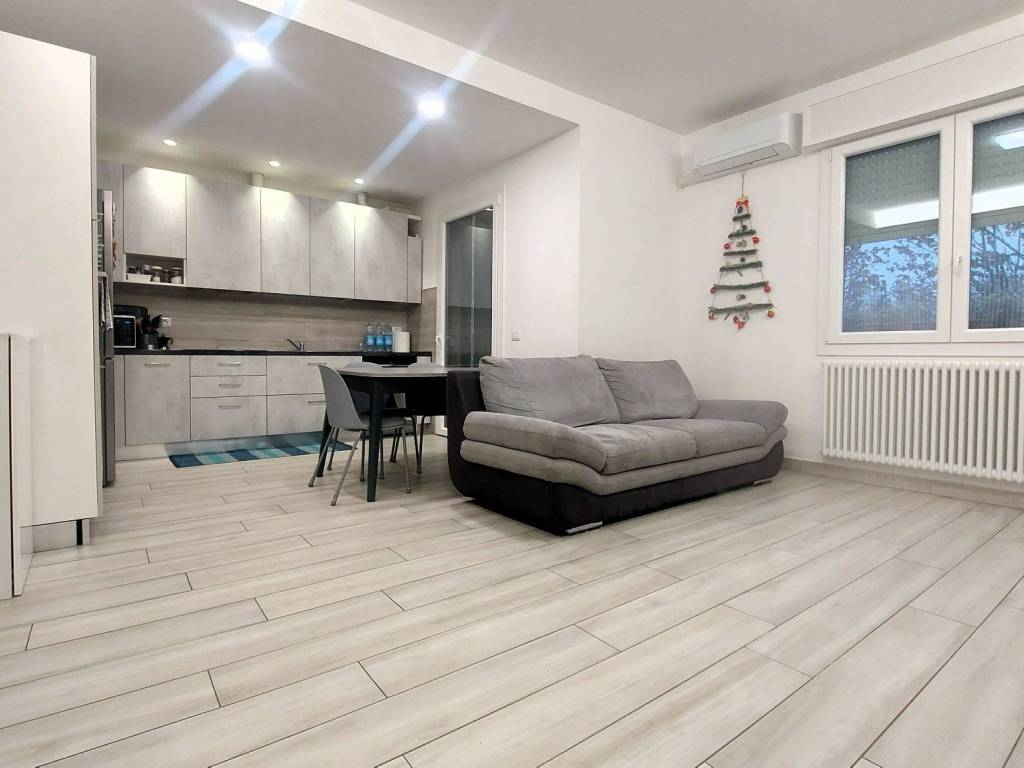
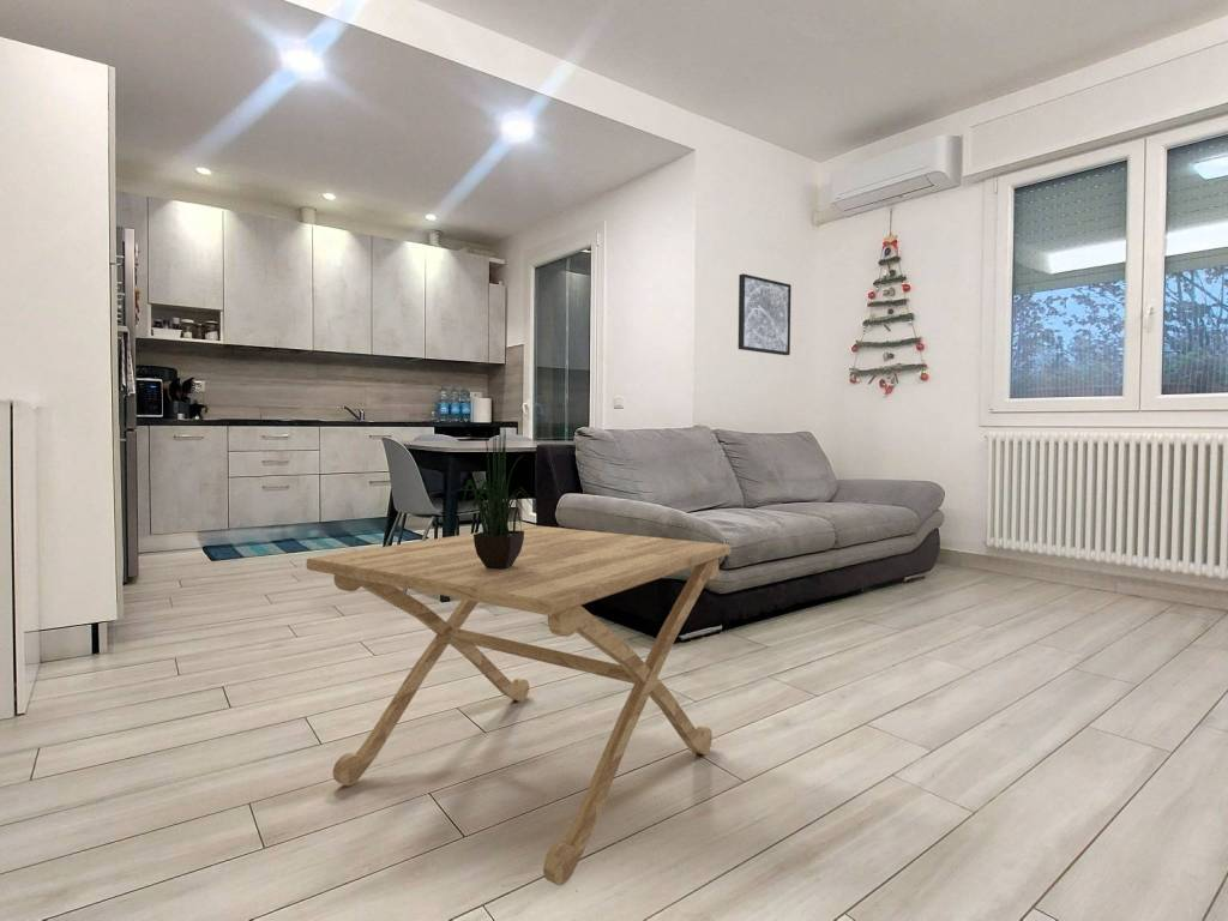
+ side table (534, 658)
+ wall art (765, 315)
+ potted plant (493, 483)
